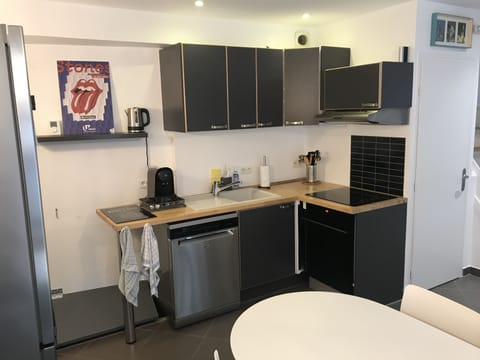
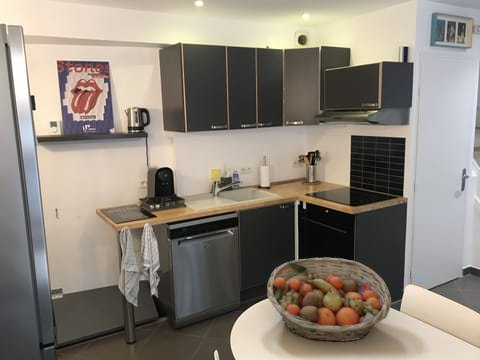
+ fruit basket (326, 297)
